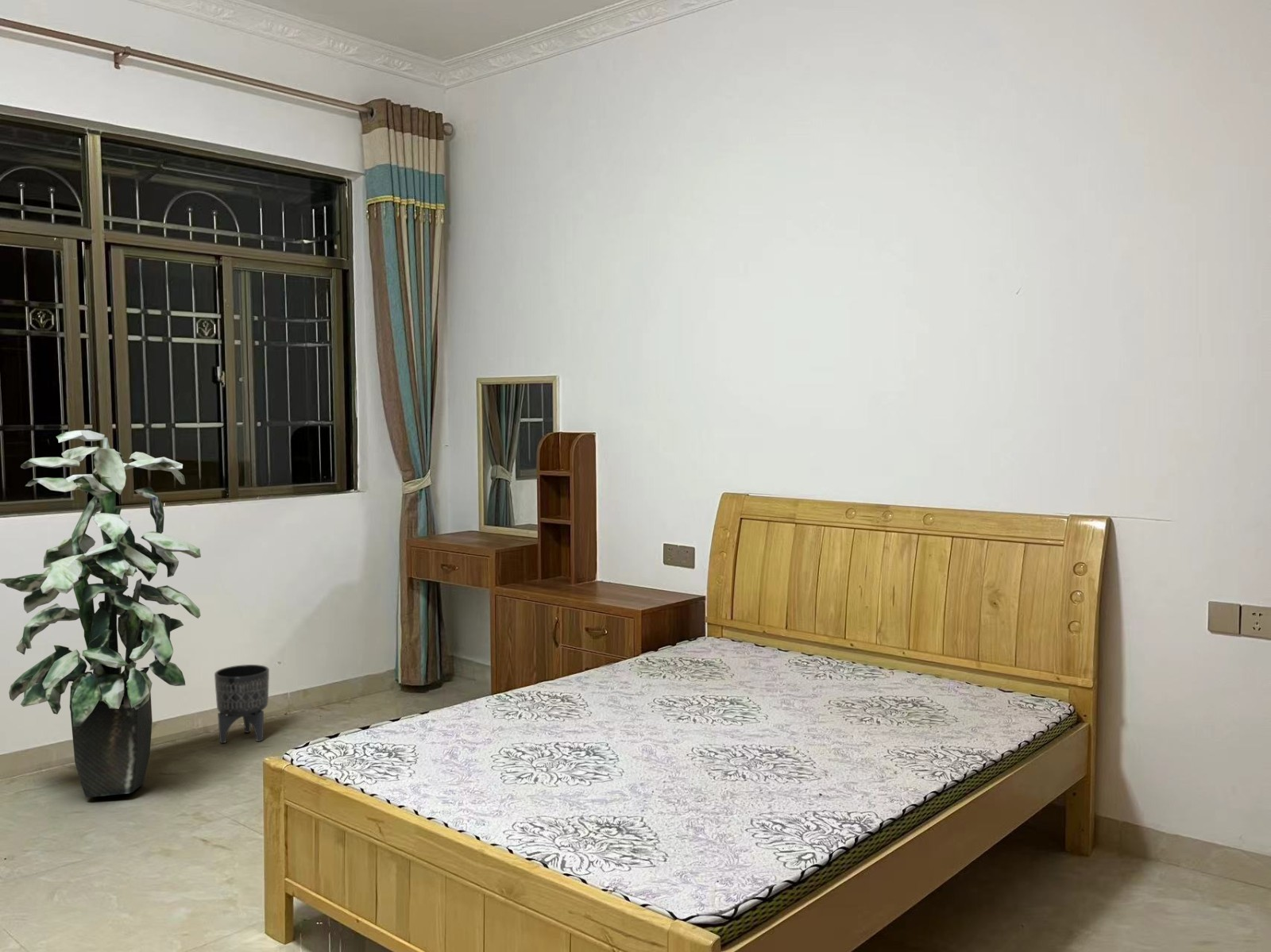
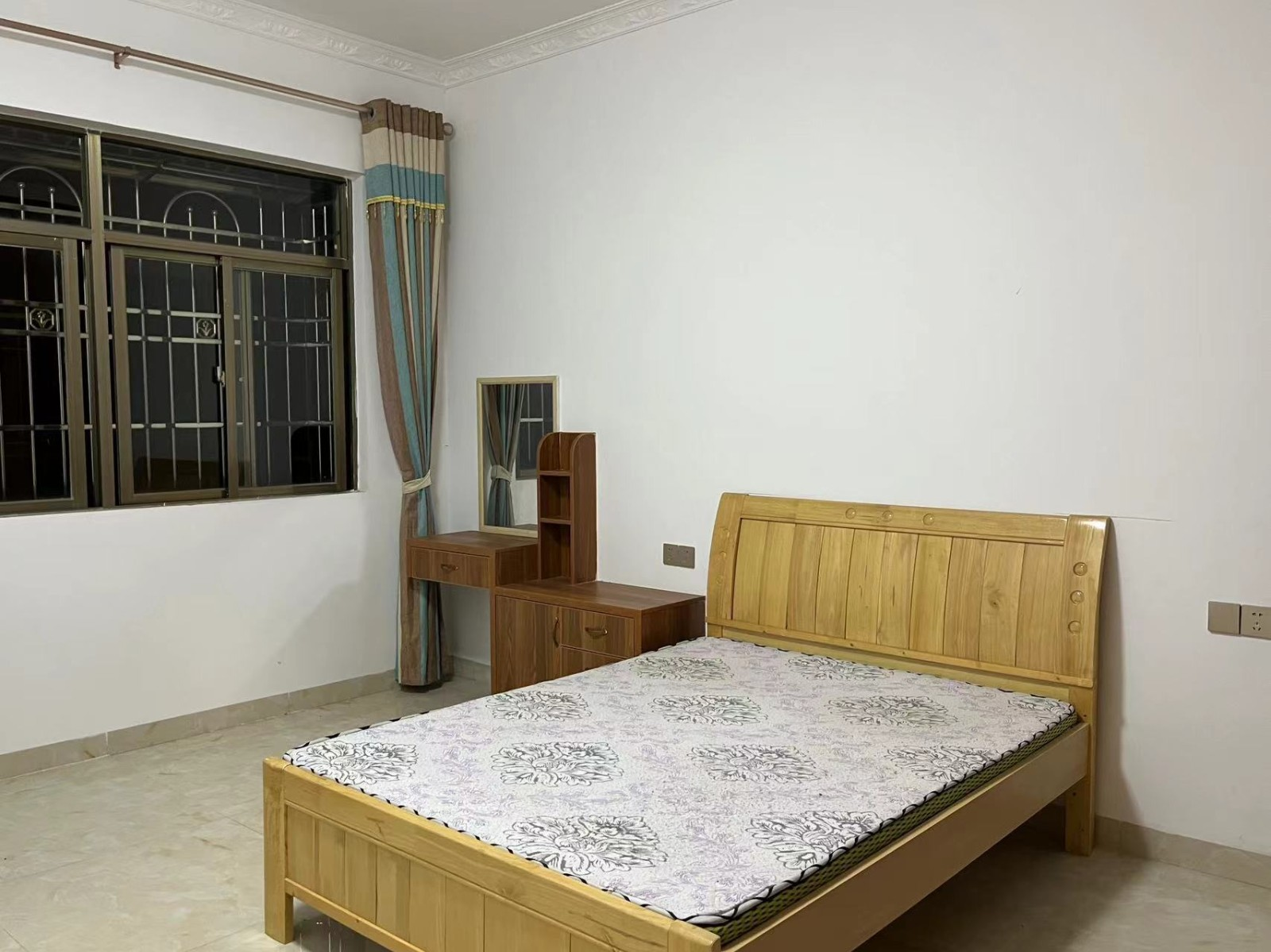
- indoor plant (100, 611)
- planter (242, 704)
